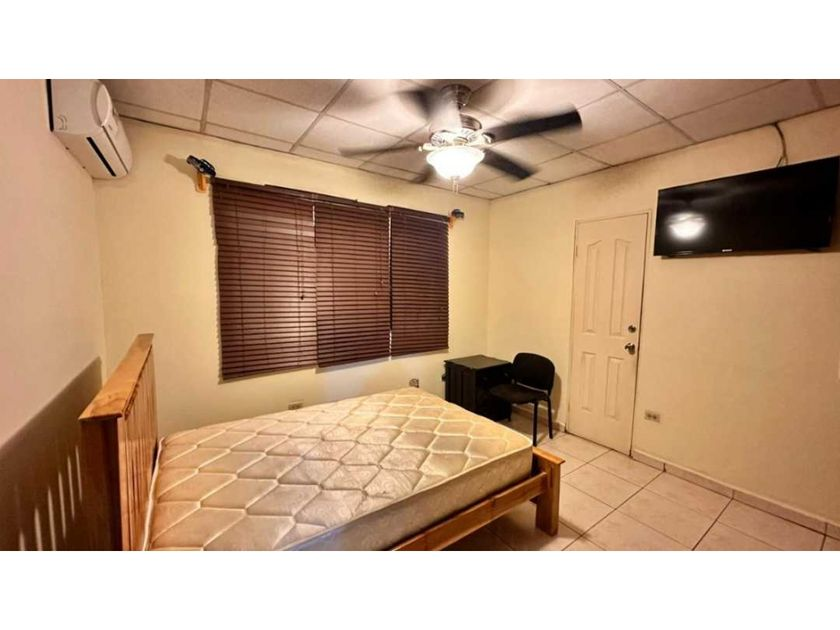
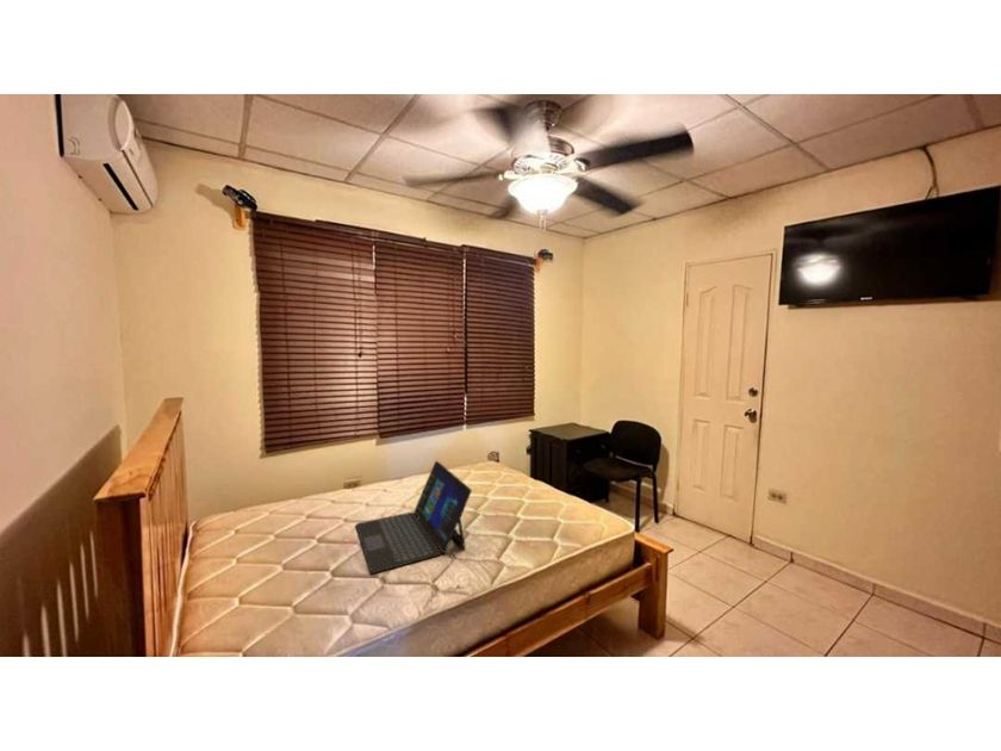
+ laptop (415, 509)
